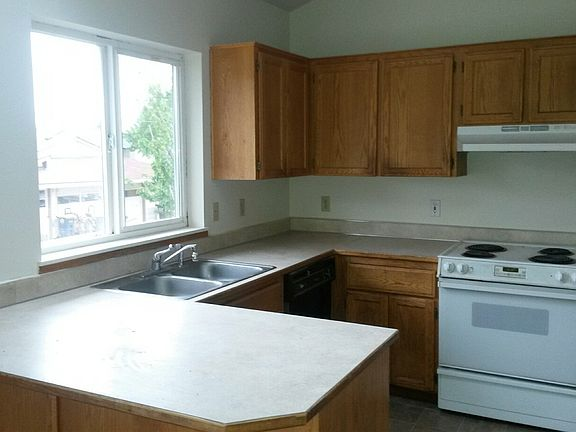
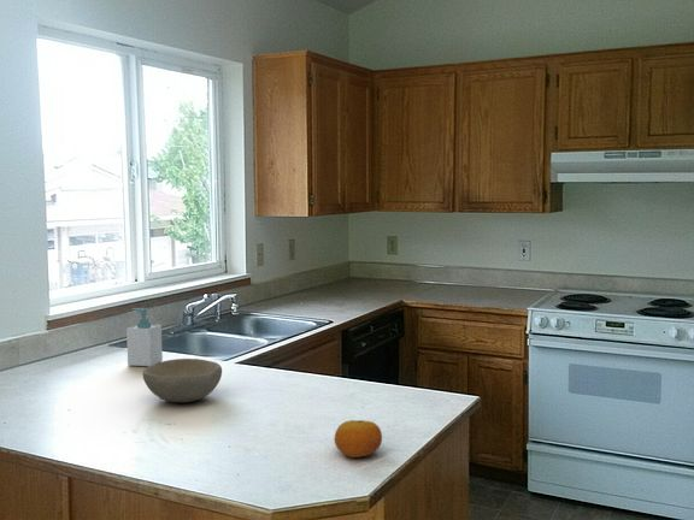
+ soap bottle (143, 336)
+ fruit (358, 437)
+ bowl (183, 383)
